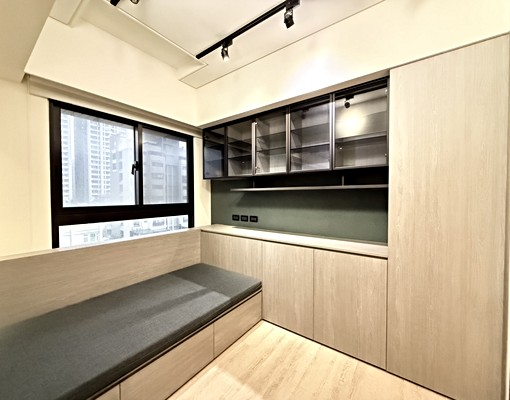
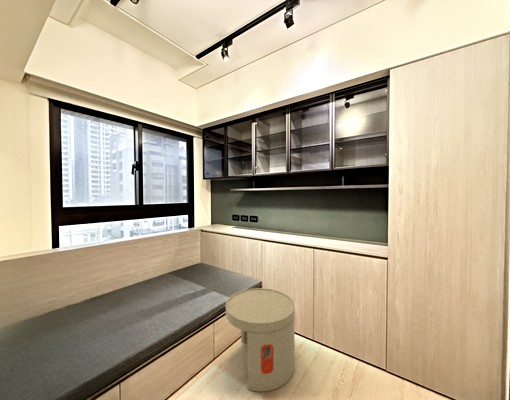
+ side table (260, 331)
